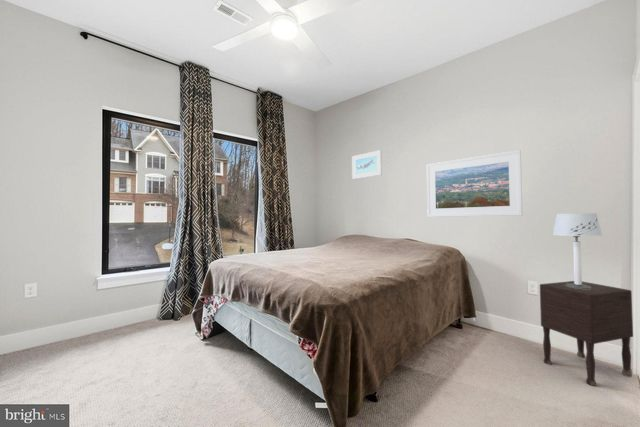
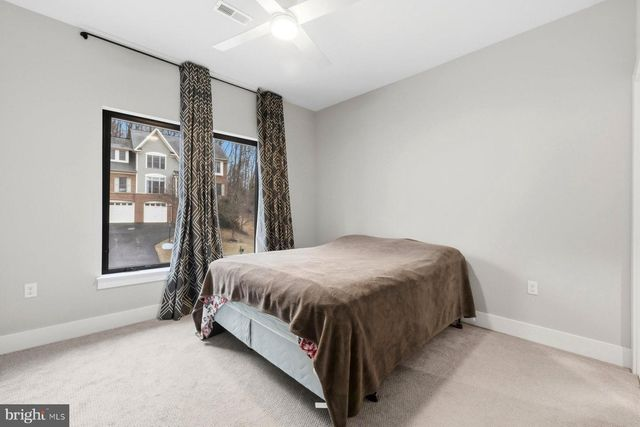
- table lamp (576, 249)
- nightstand (583, 327)
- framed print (469, 187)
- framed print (366, 165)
